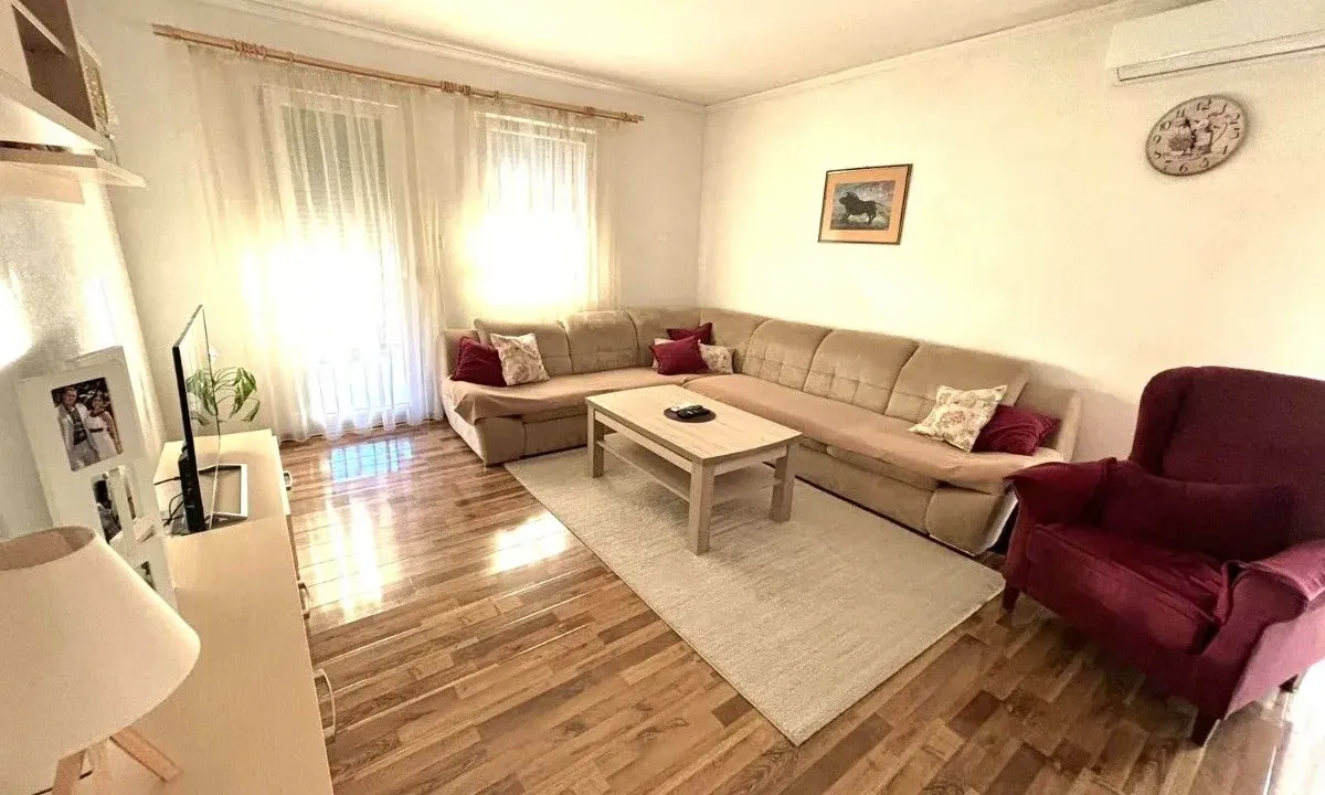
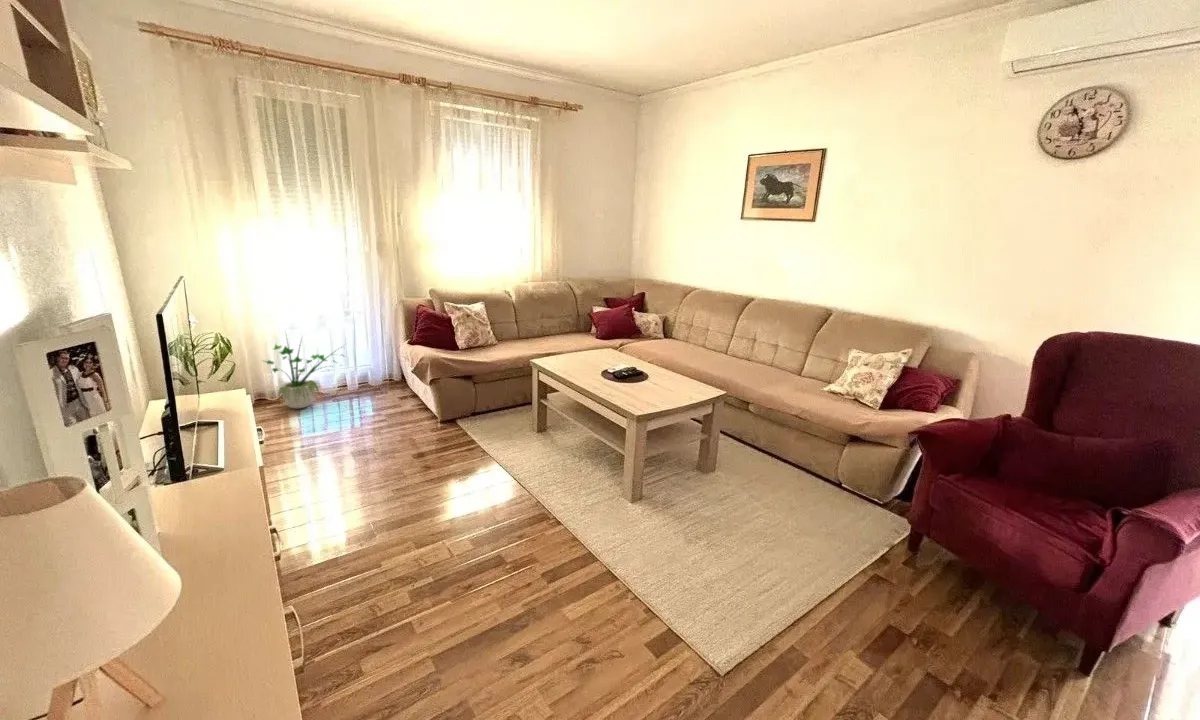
+ potted plant (307, 366)
